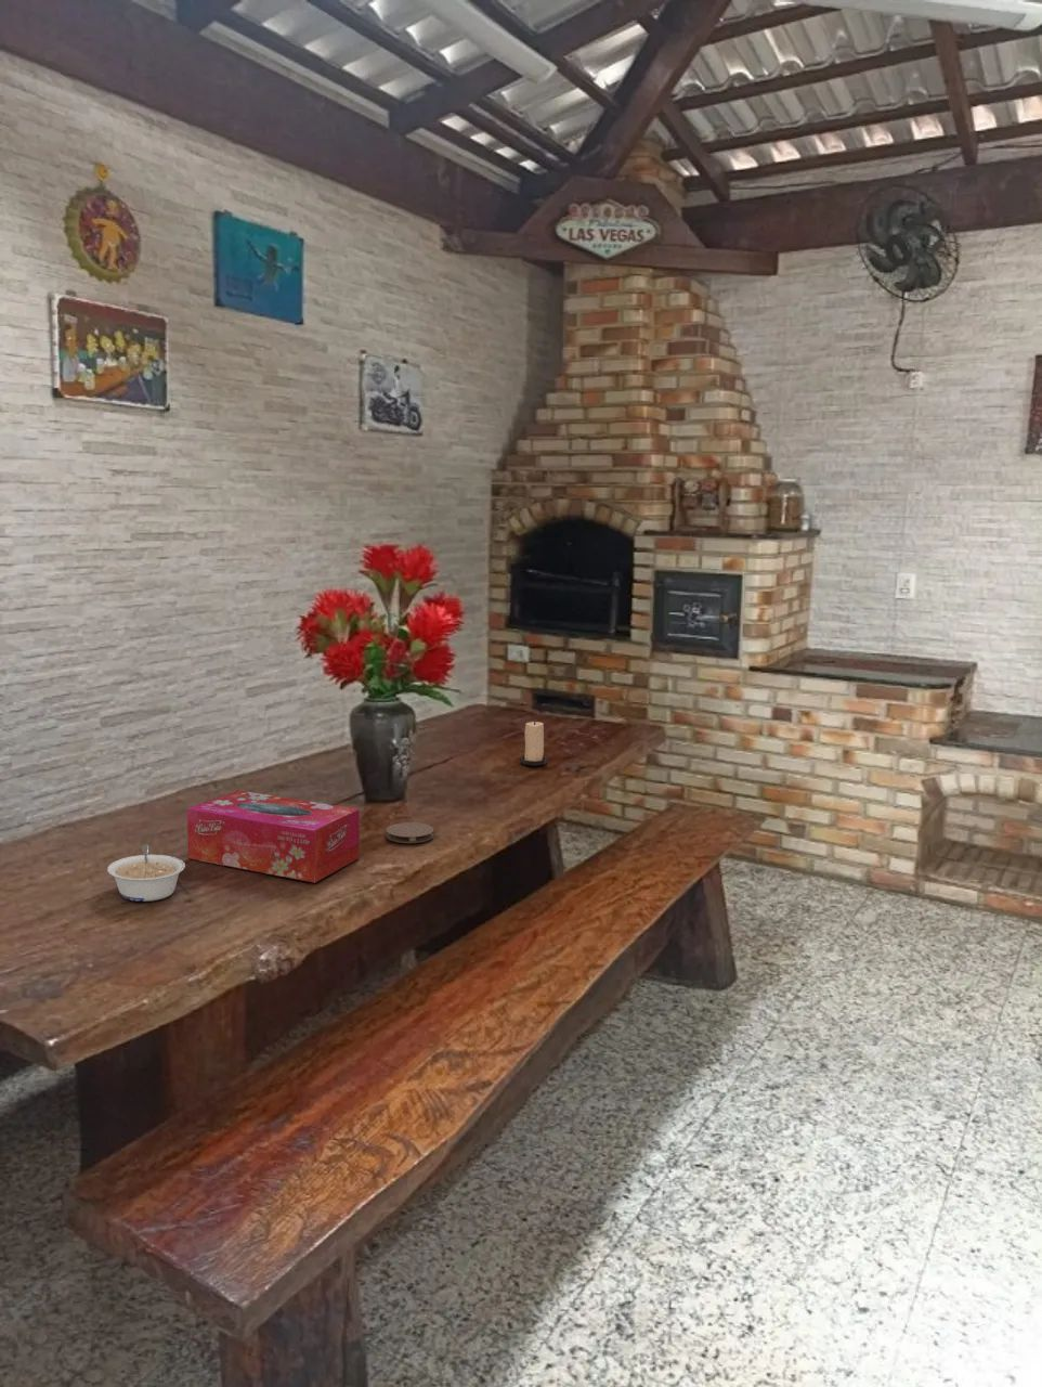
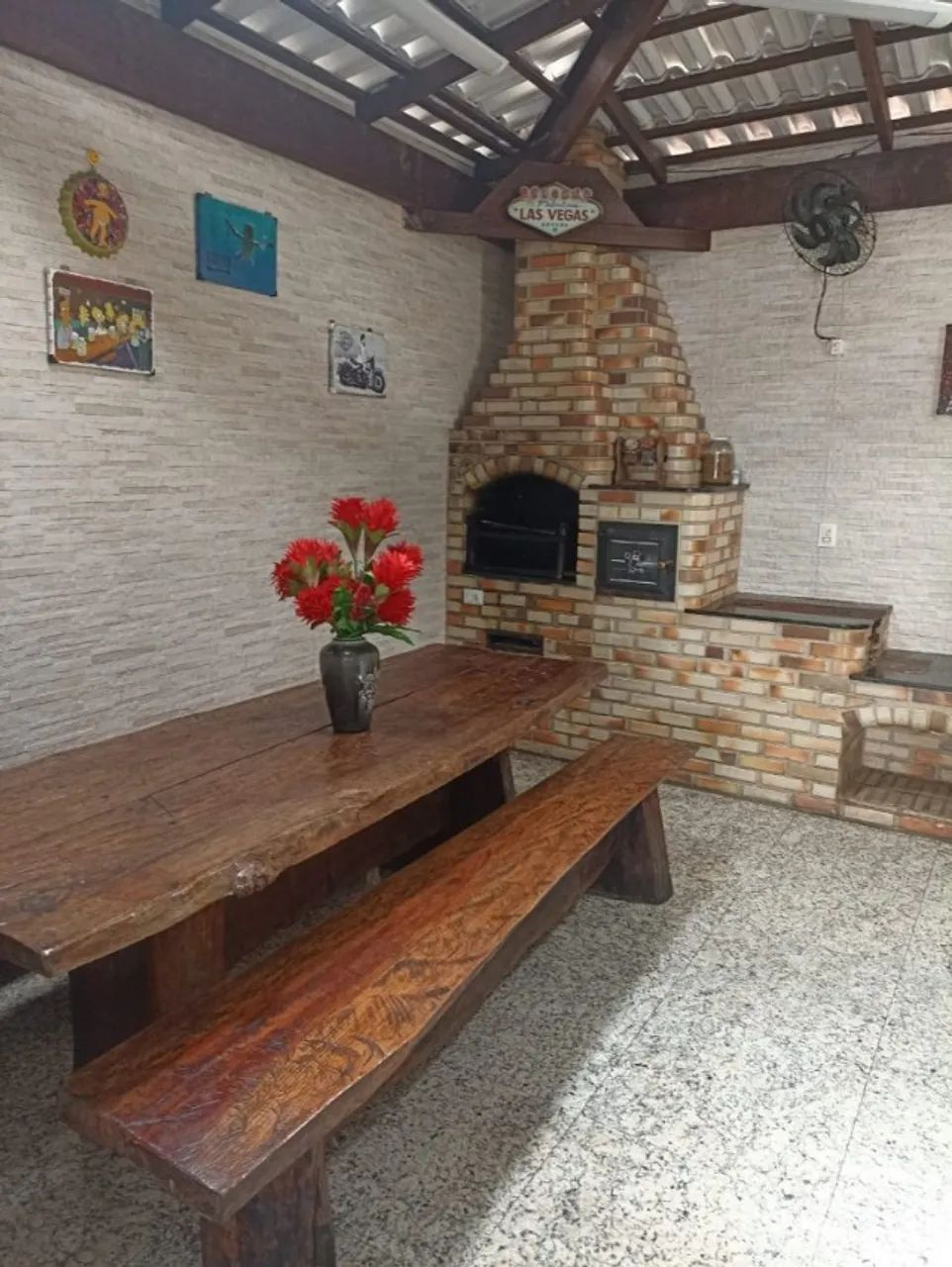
- candle (534, 740)
- coaster (409, 832)
- tissue box (274, 833)
- legume (144, 876)
